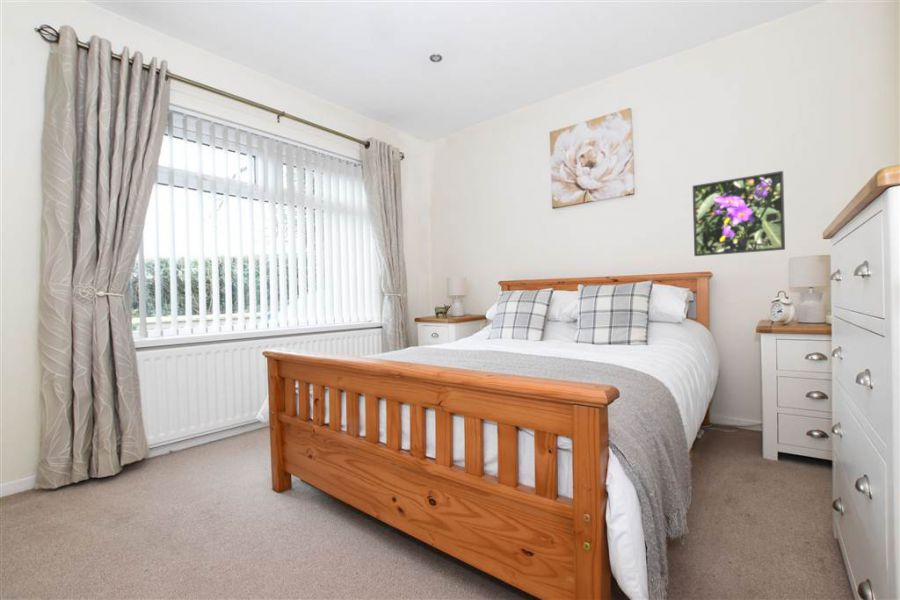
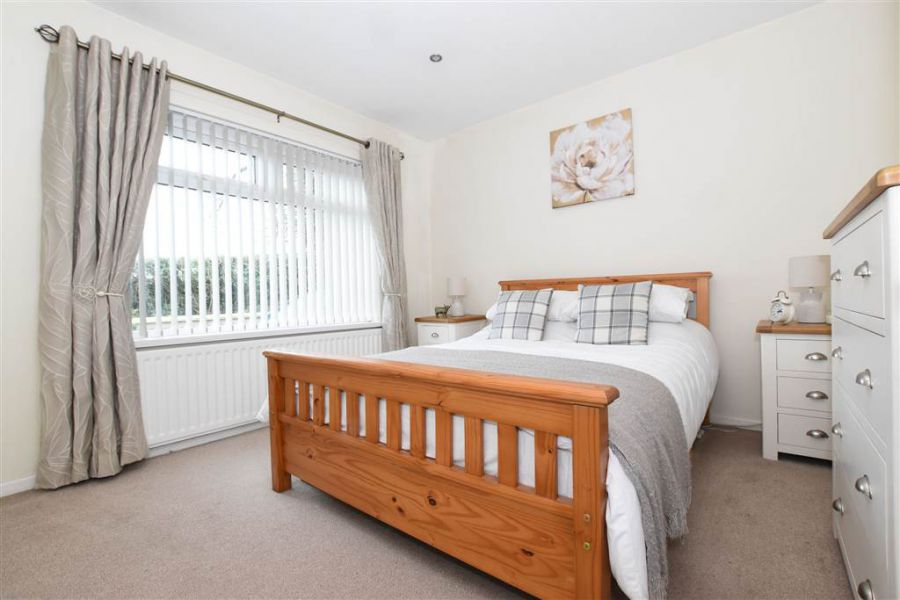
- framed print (736, 216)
